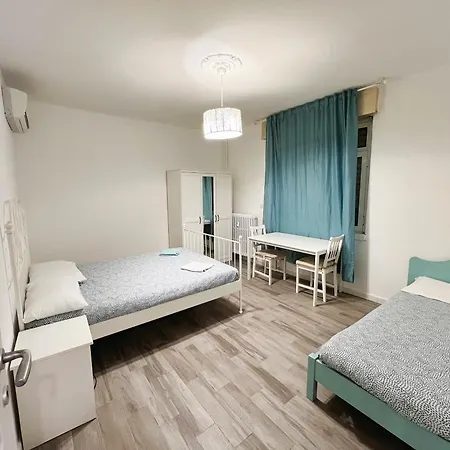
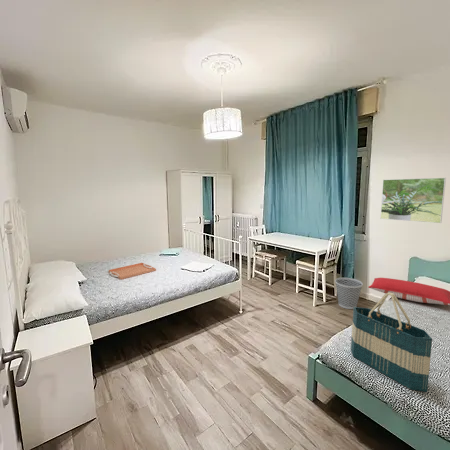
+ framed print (410, 199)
+ tote bag (387, 331)
+ pillow (409, 290)
+ wastebasket (348, 293)
+ serving tray (132, 270)
